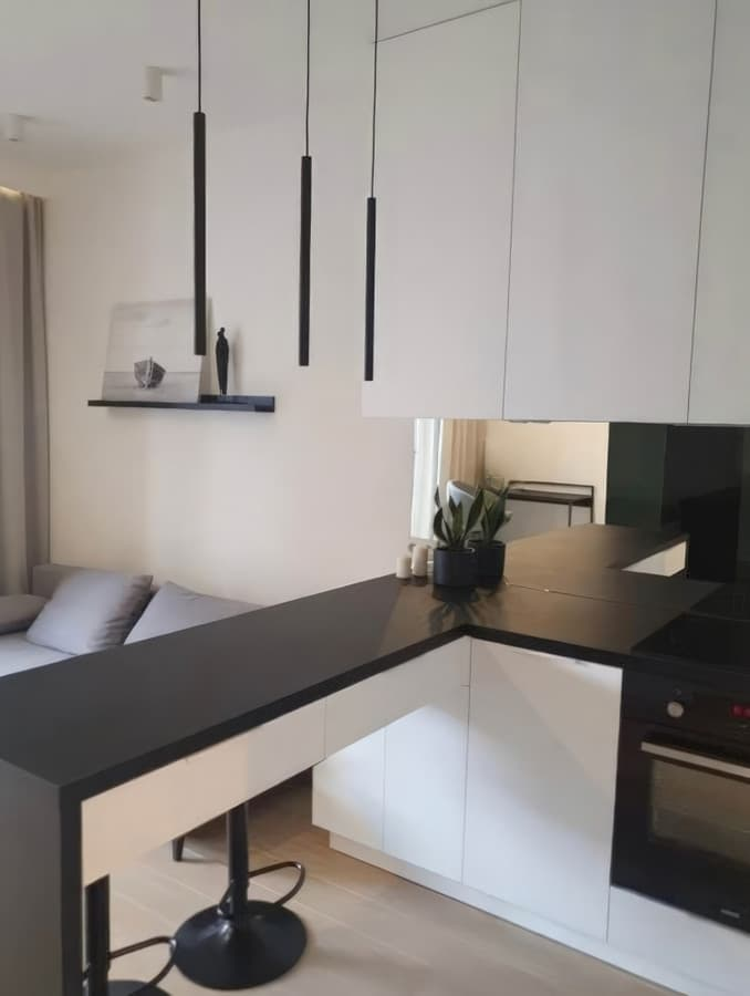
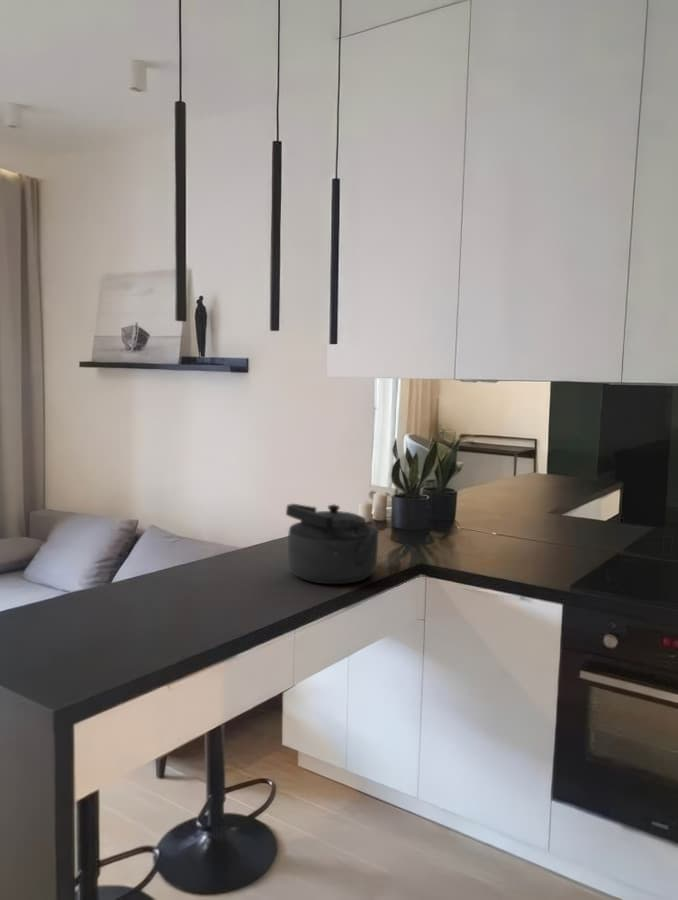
+ kettle (333, 540)
